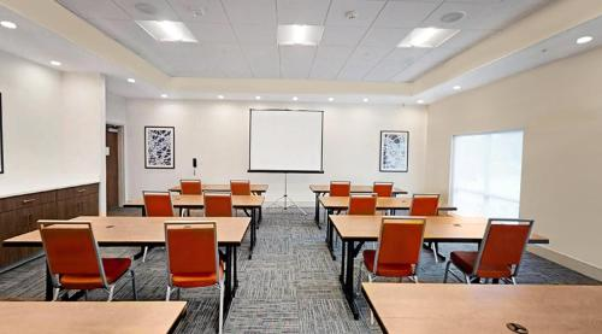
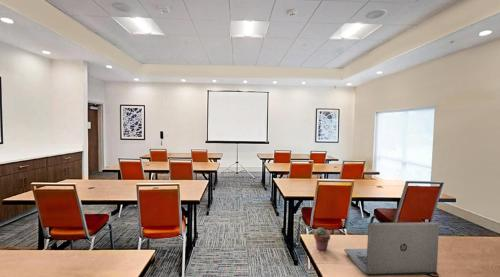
+ potted succulent (321, 238)
+ laptop (387, 238)
